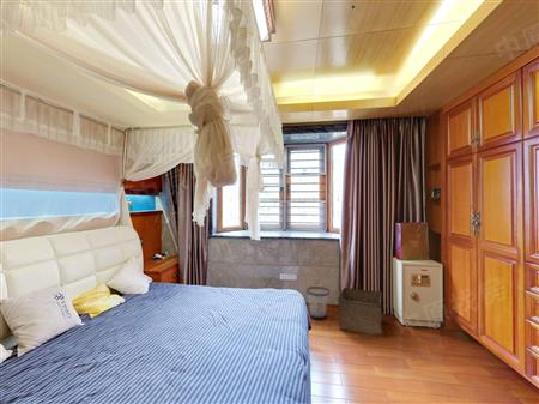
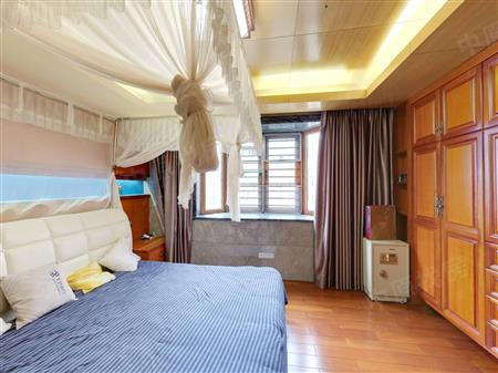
- storage bin (361, 309)
- wastebasket (316, 302)
